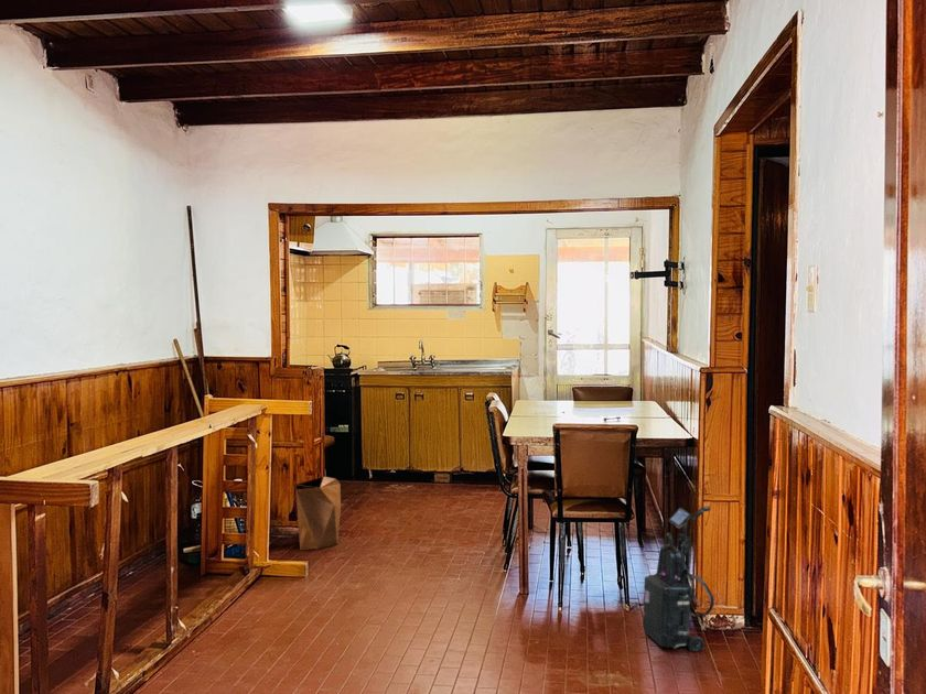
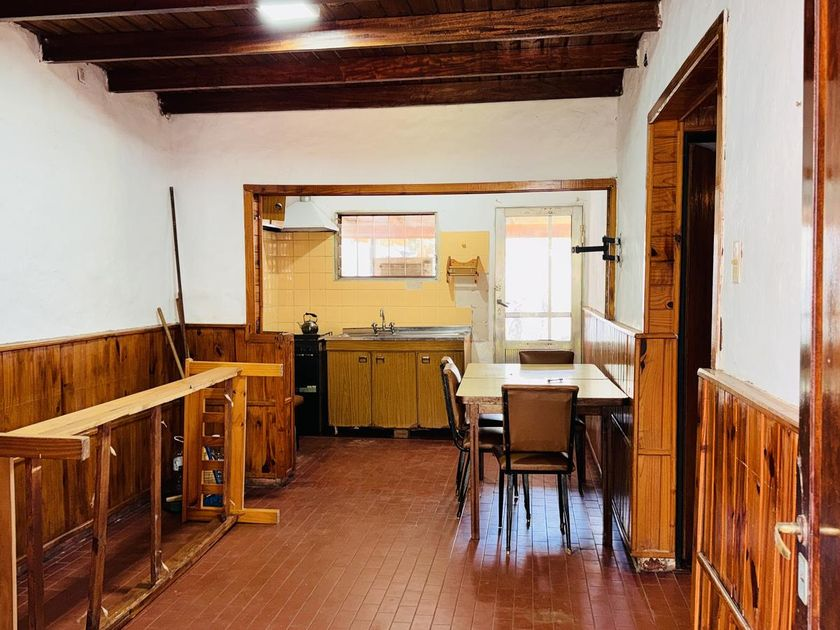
- vacuum cleaner (677, 572)
- trash bin (320, 512)
